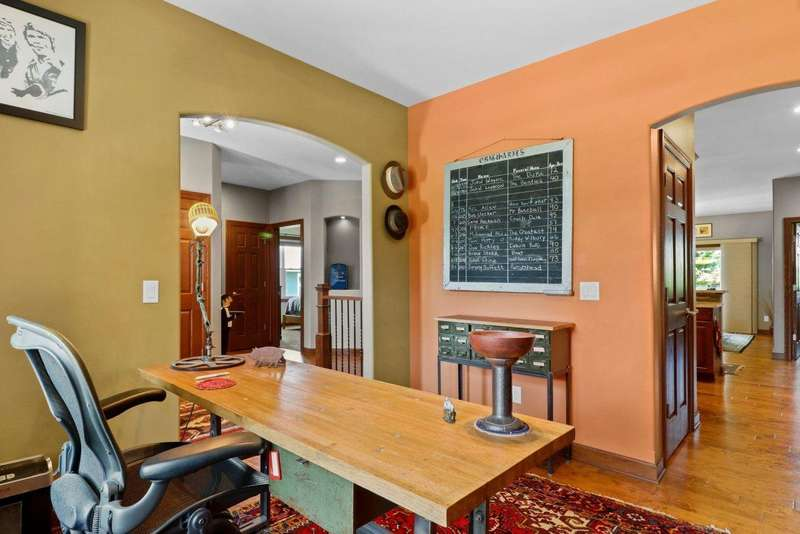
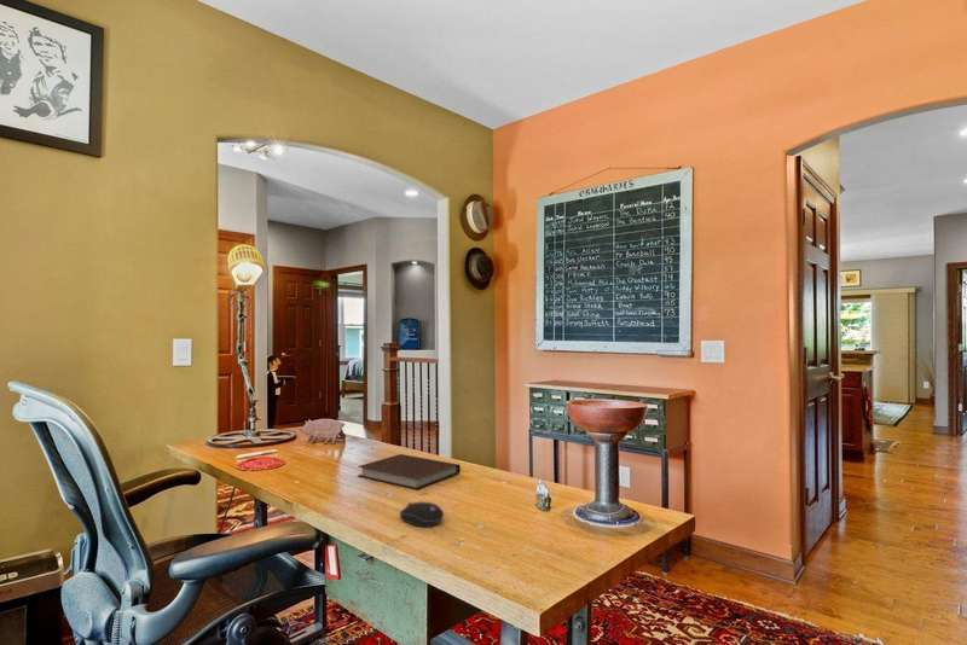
+ computer mouse (421, 511)
+ notebook (409, 470)
